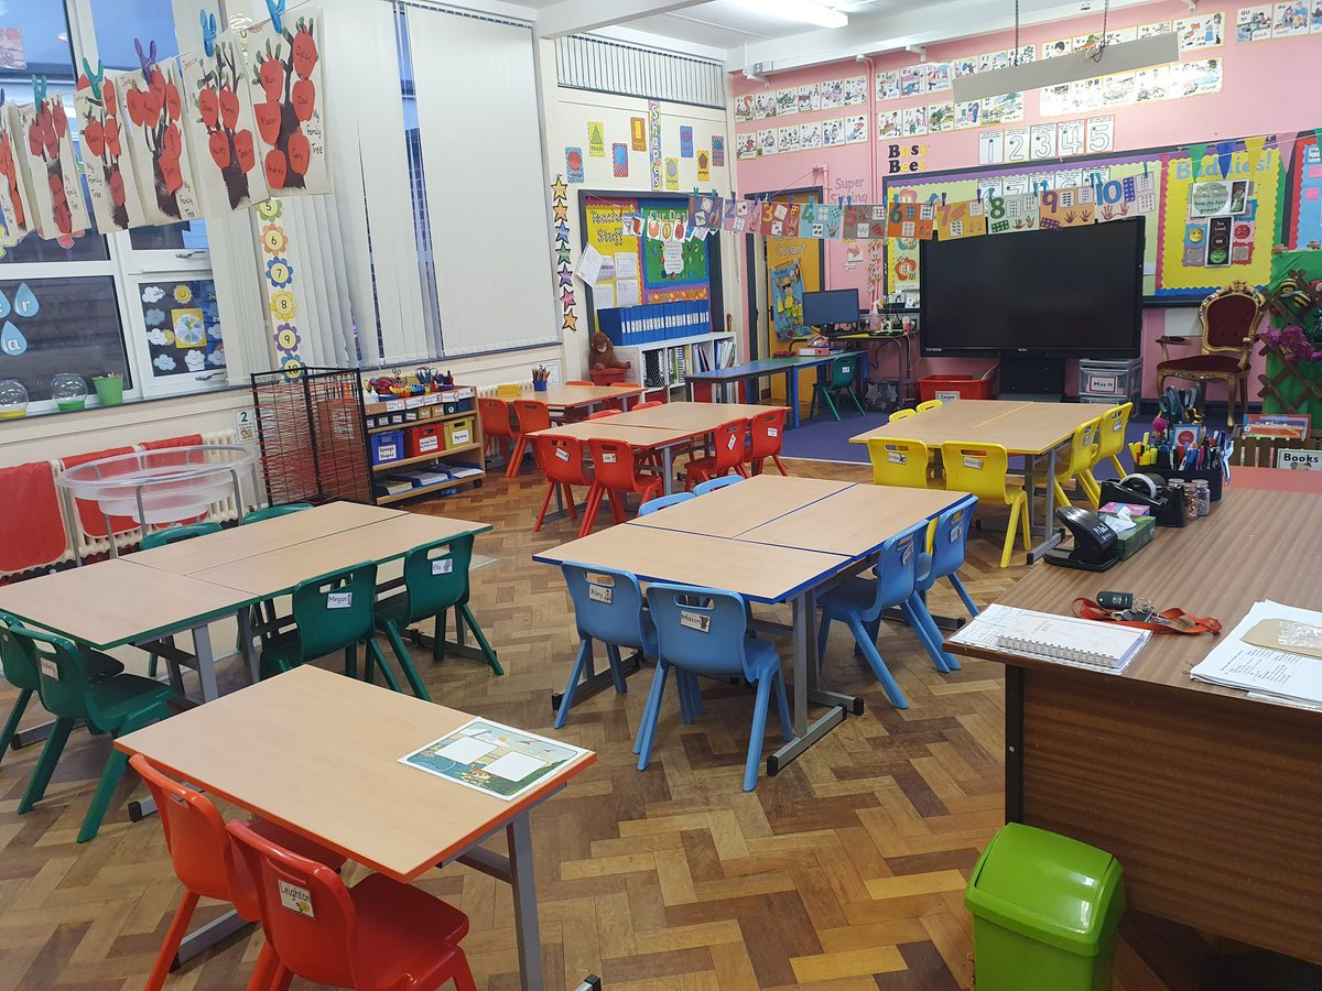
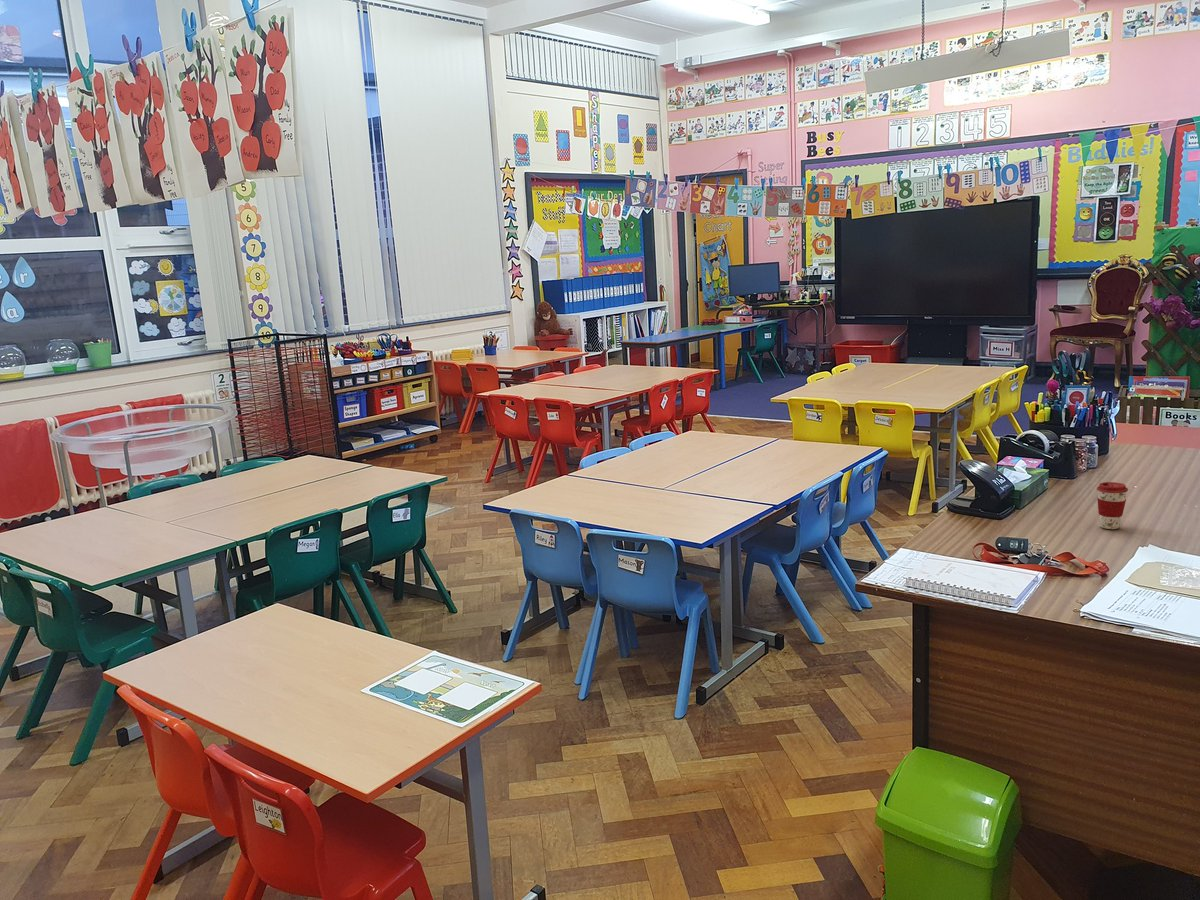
+ coffee cup (1111, 505)
